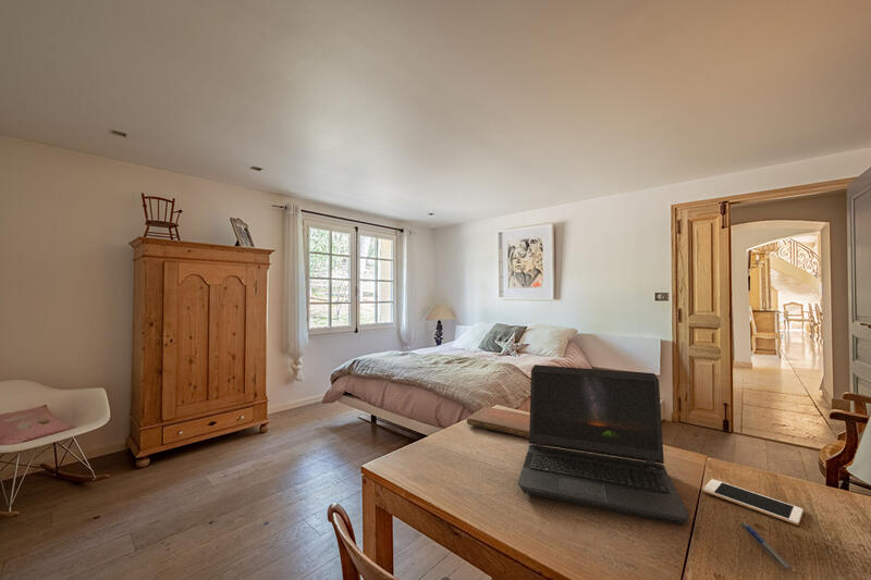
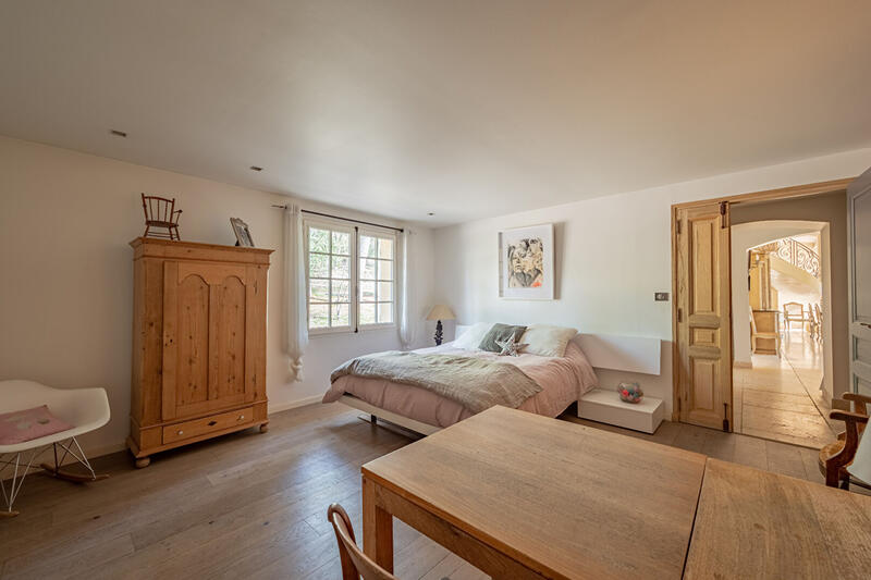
- cell phone (750, 499)
- notebook (506, 421)
- pen (764, 543)
- laptop computer (593, 429)
